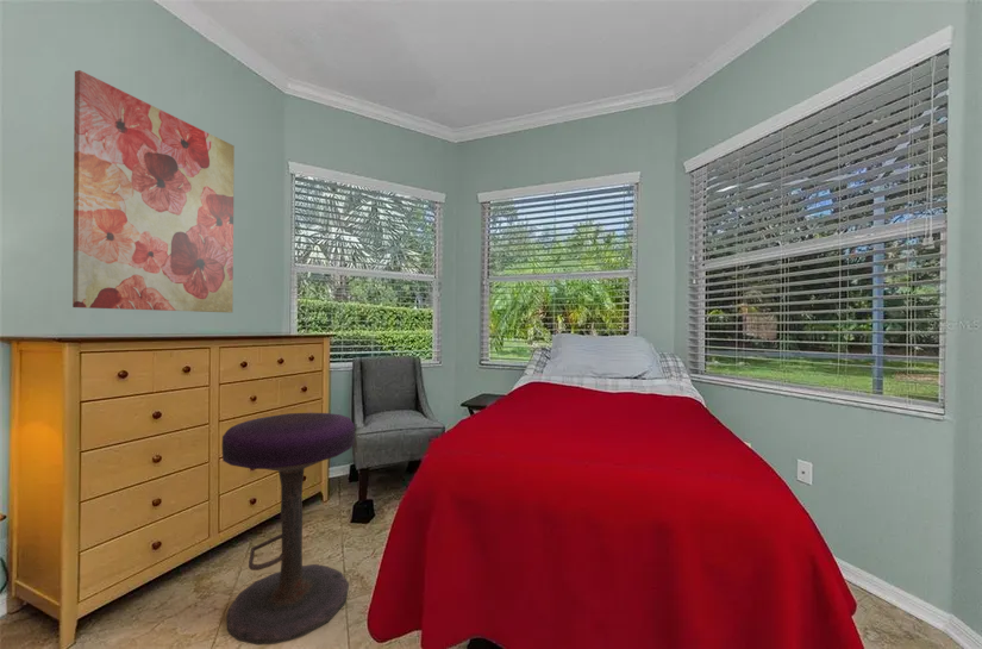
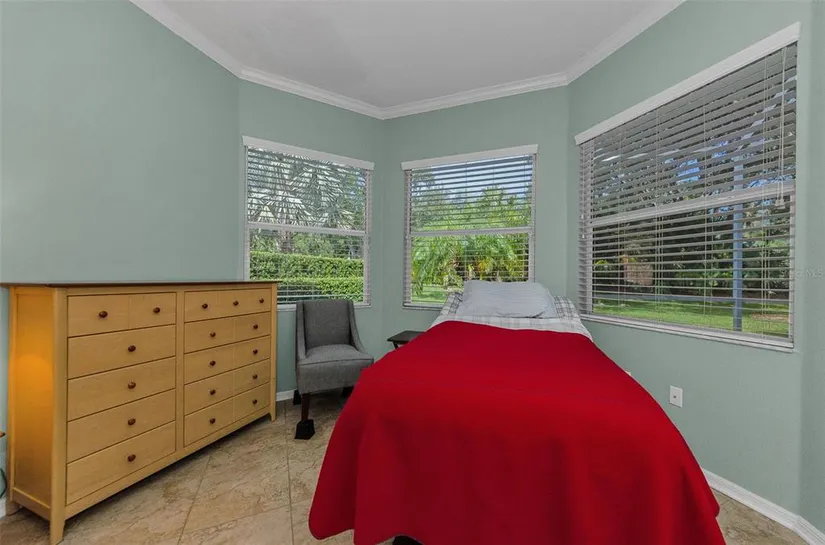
- wall art (167, 212)
- stool (292, 510)
